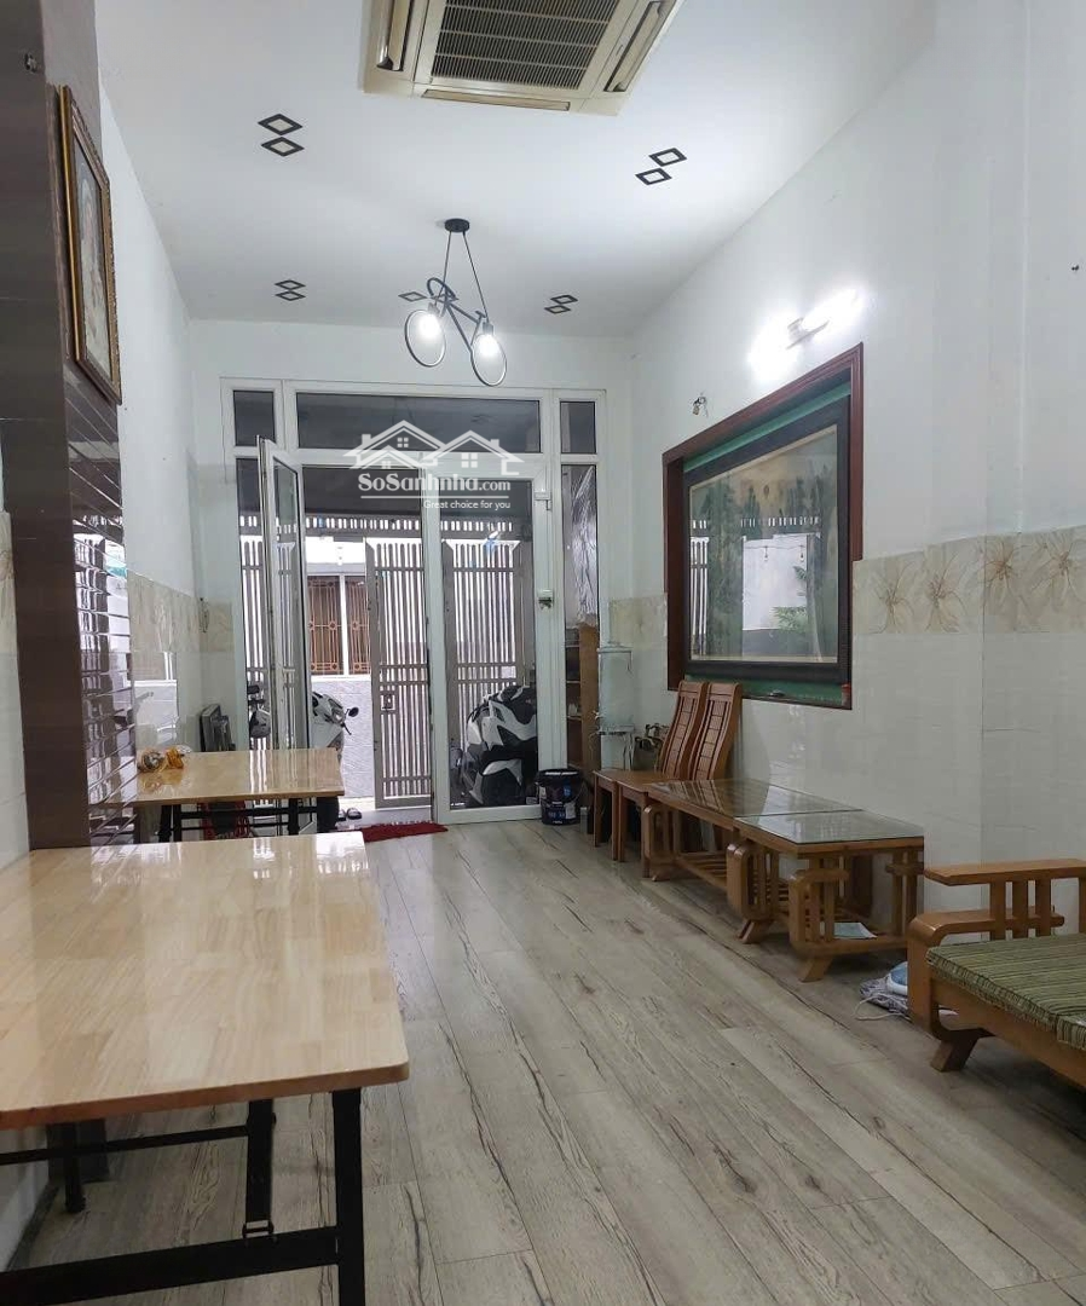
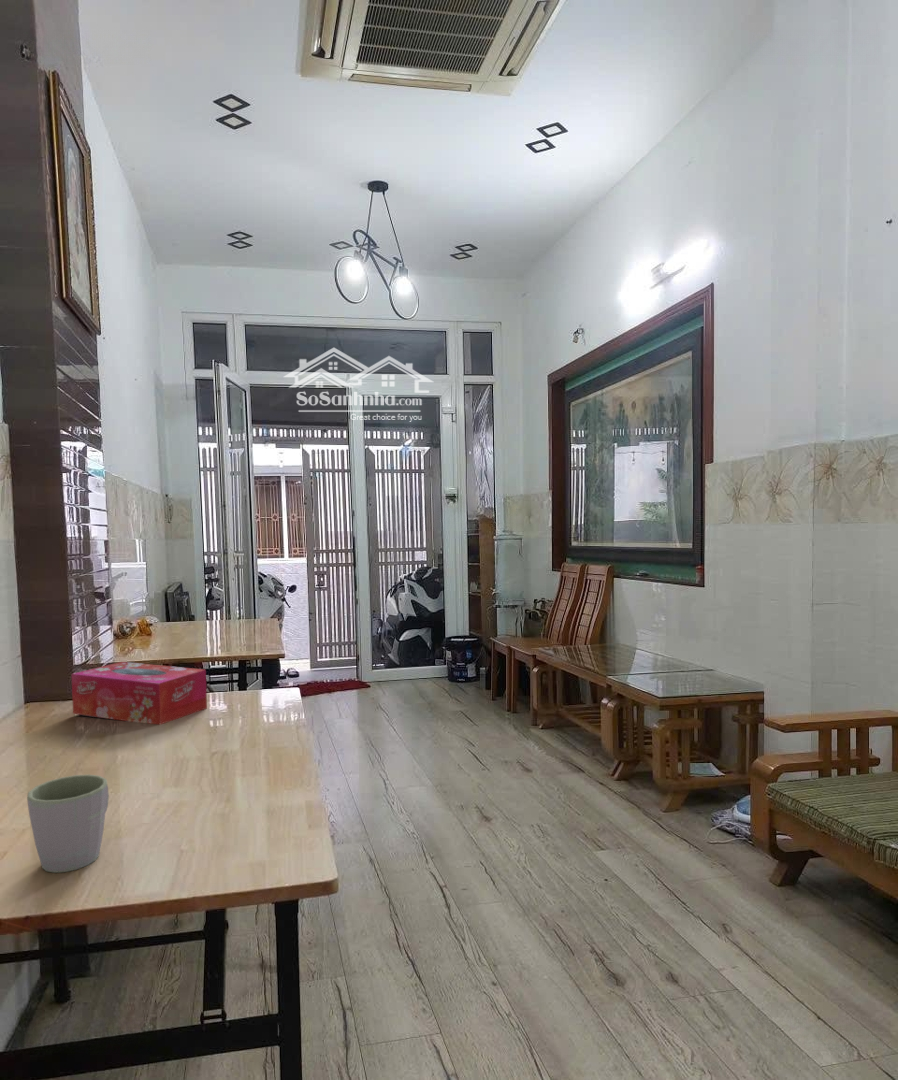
+ mug (77, 817)
+ tissue box (139, 691)
